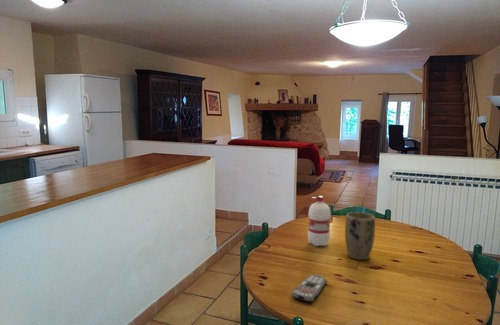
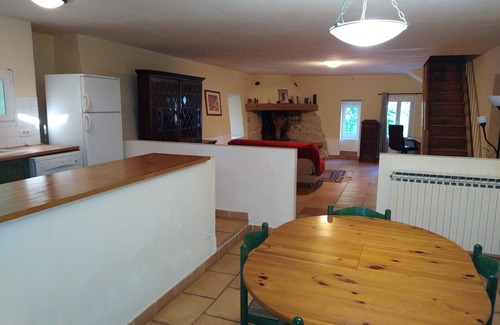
- plant pot (359, 236)
- remote control (310, 287)
- water bottle (319, 220)
